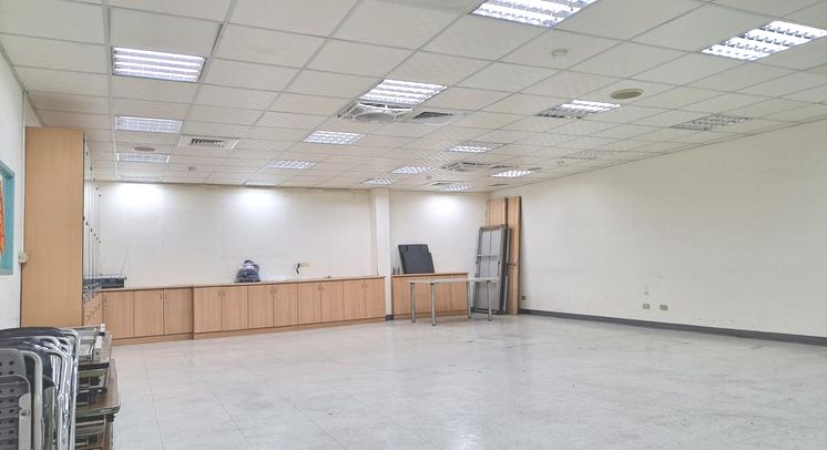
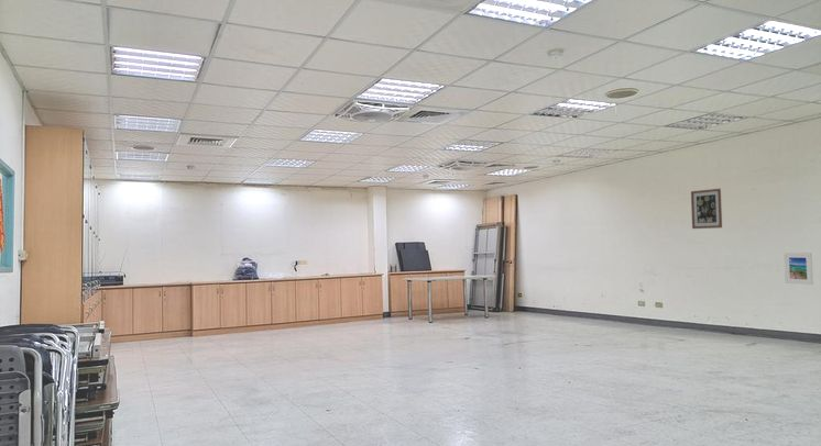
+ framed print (798, 268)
+ wall art (705, 209)
